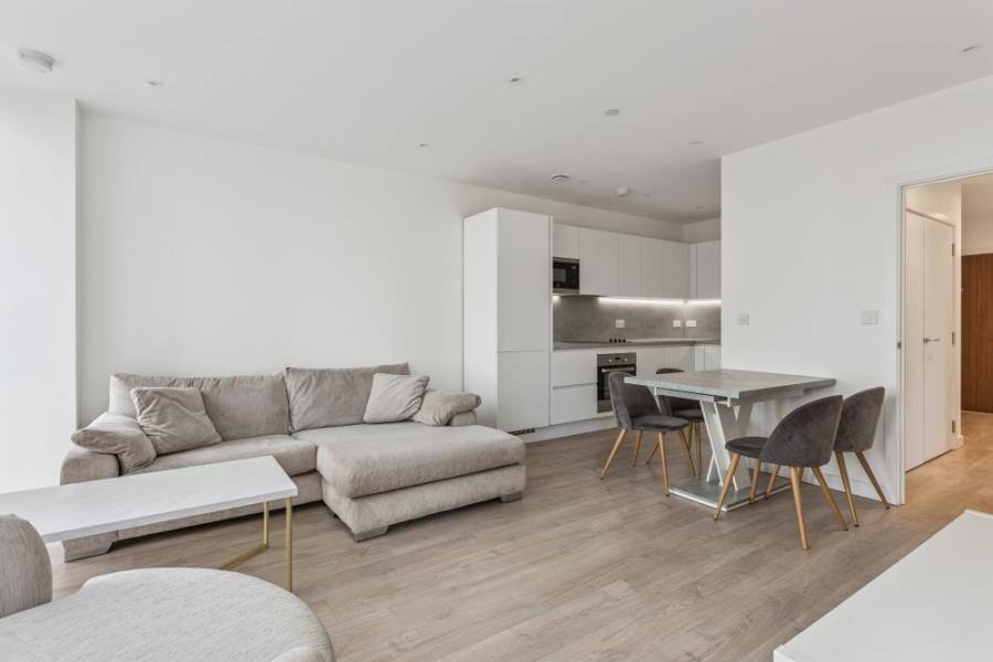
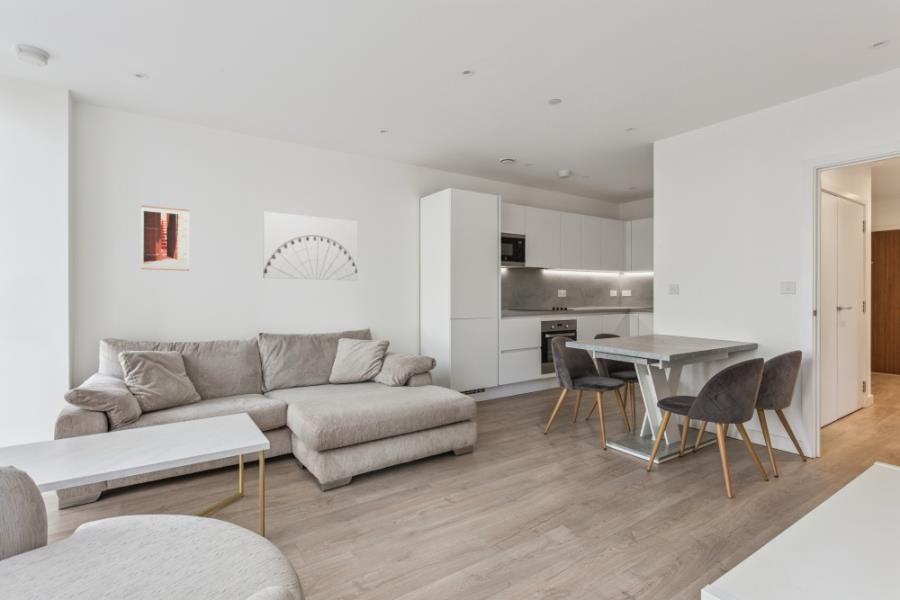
+ wall art (312, 247)
+ wall art (165, 238)
